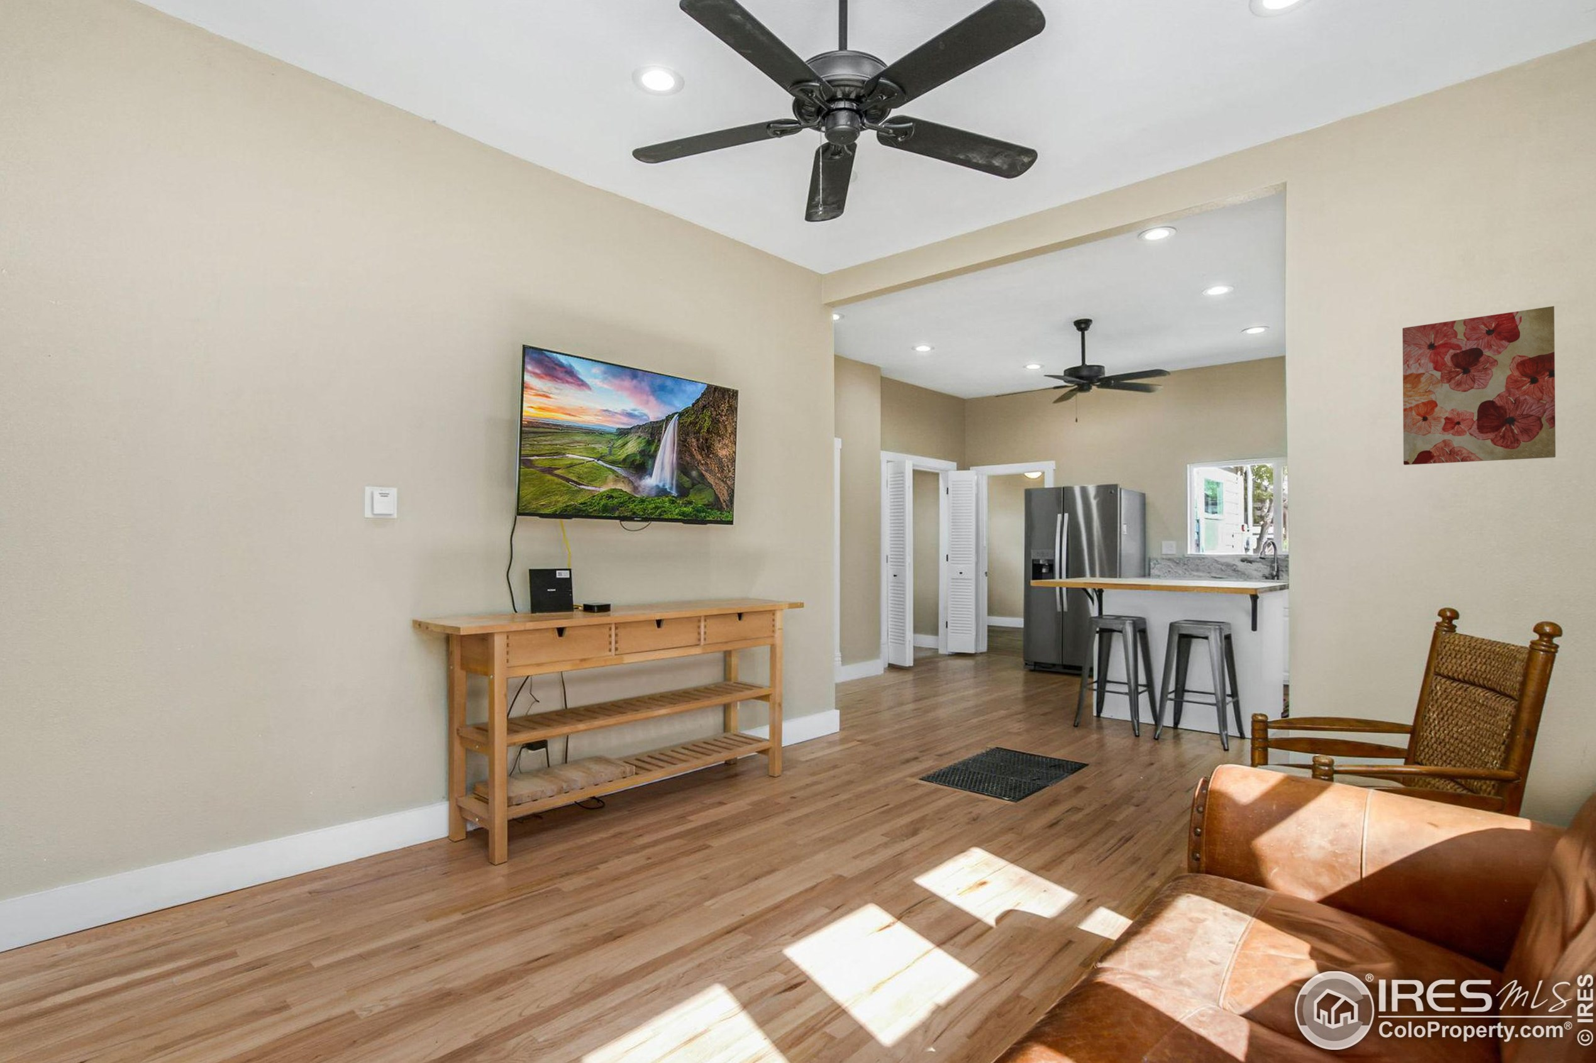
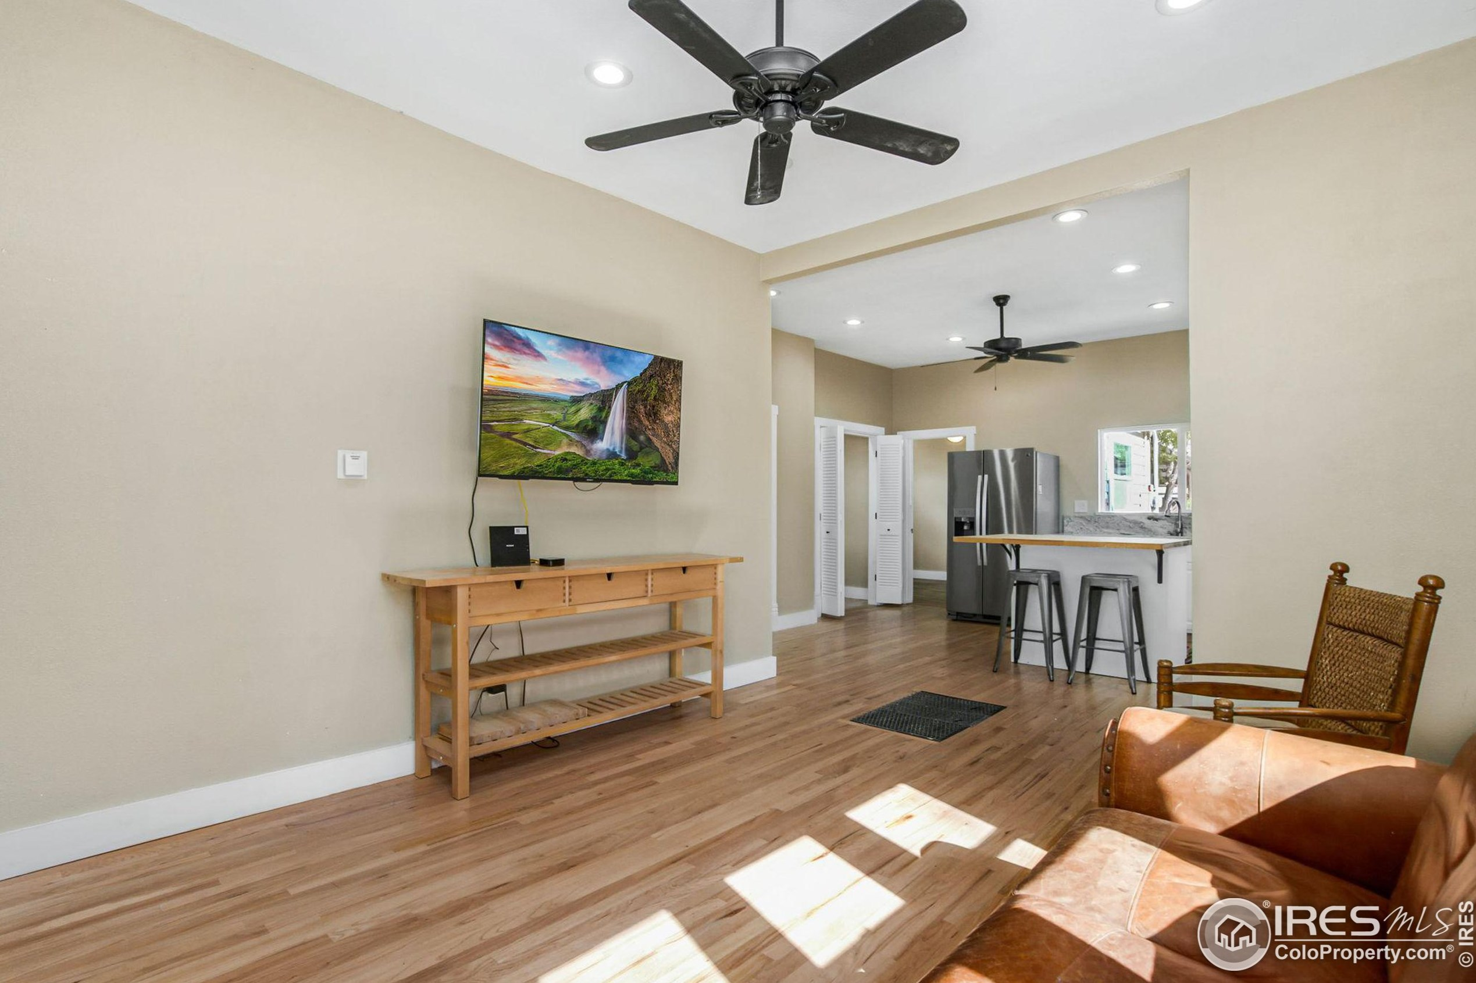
- wall art (1475, 389)
